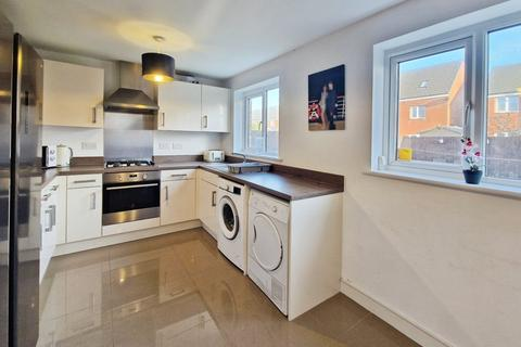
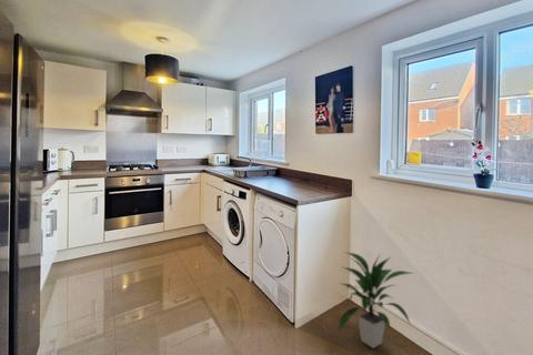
+ indoor plant (369, 295)
